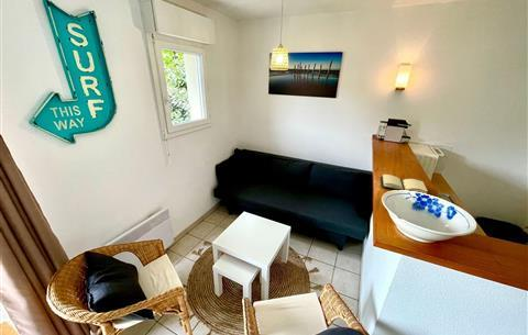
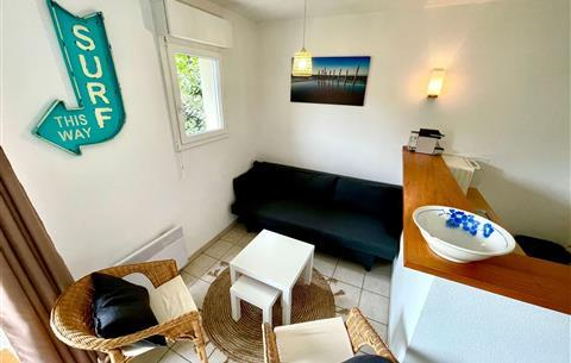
- book (403, 183)
